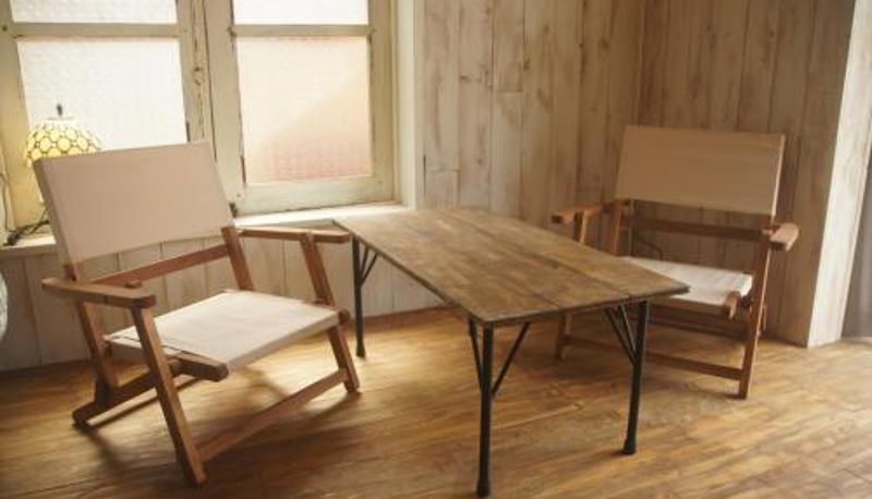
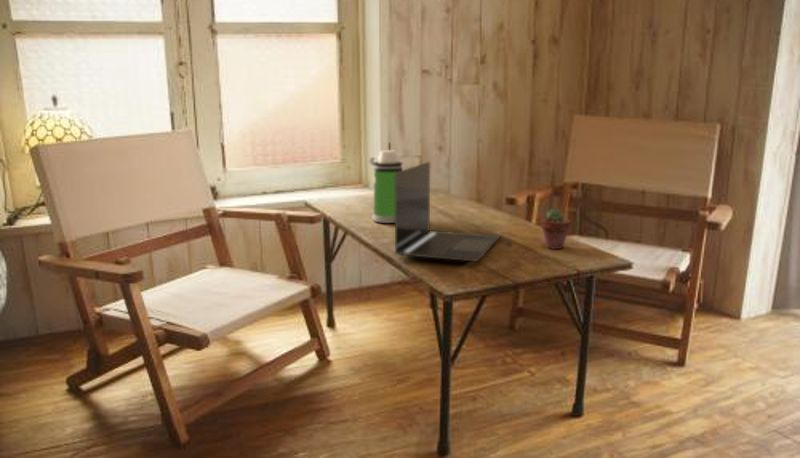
+ potted succulent (555, 228)
+ water bottle (387, 185)
+ laptop (429, 208)
